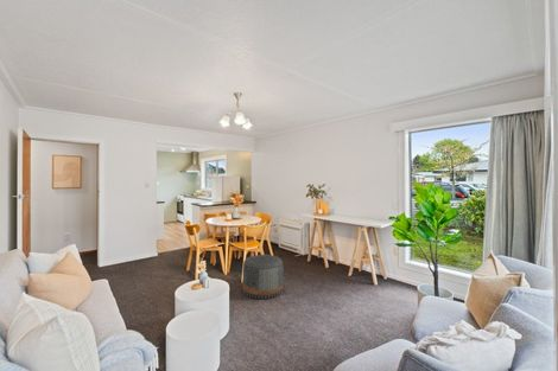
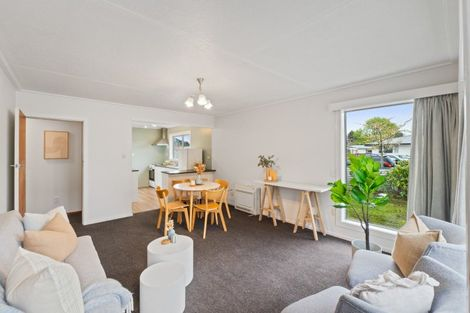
- pouf (262, 273)
